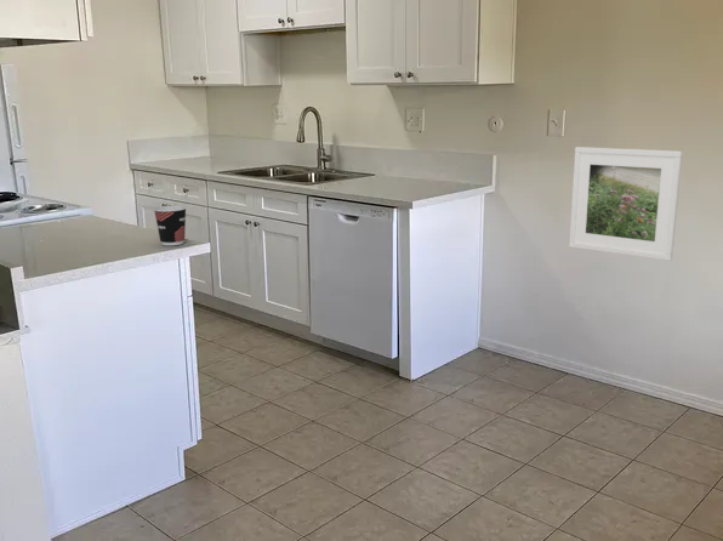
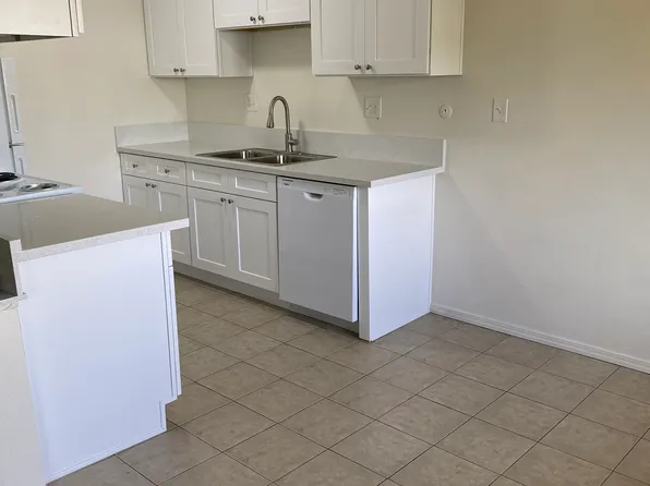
- cup (171, 226)
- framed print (621, 201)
